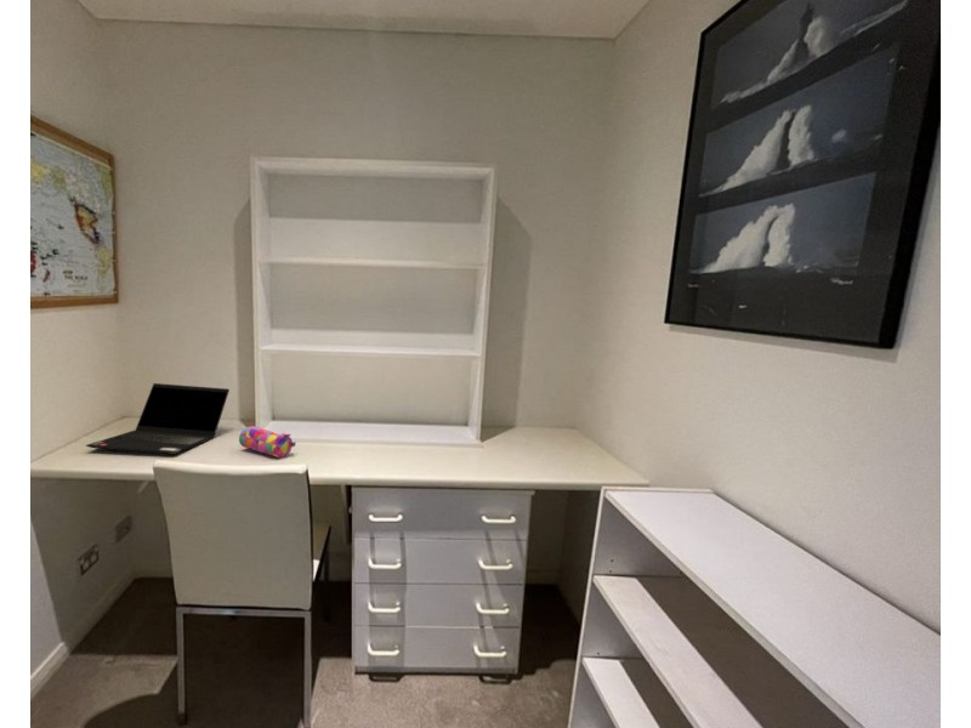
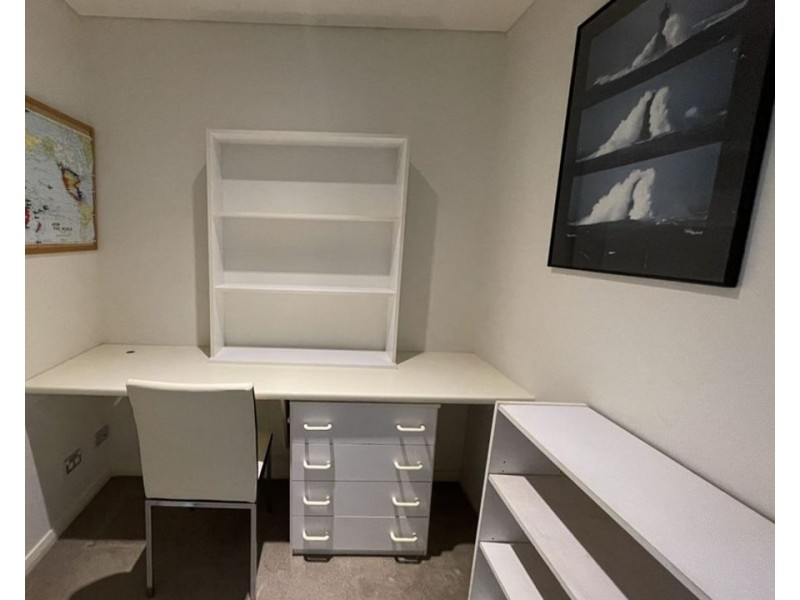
- laptop computer (163, 416)
- pencil case (266, 440)
